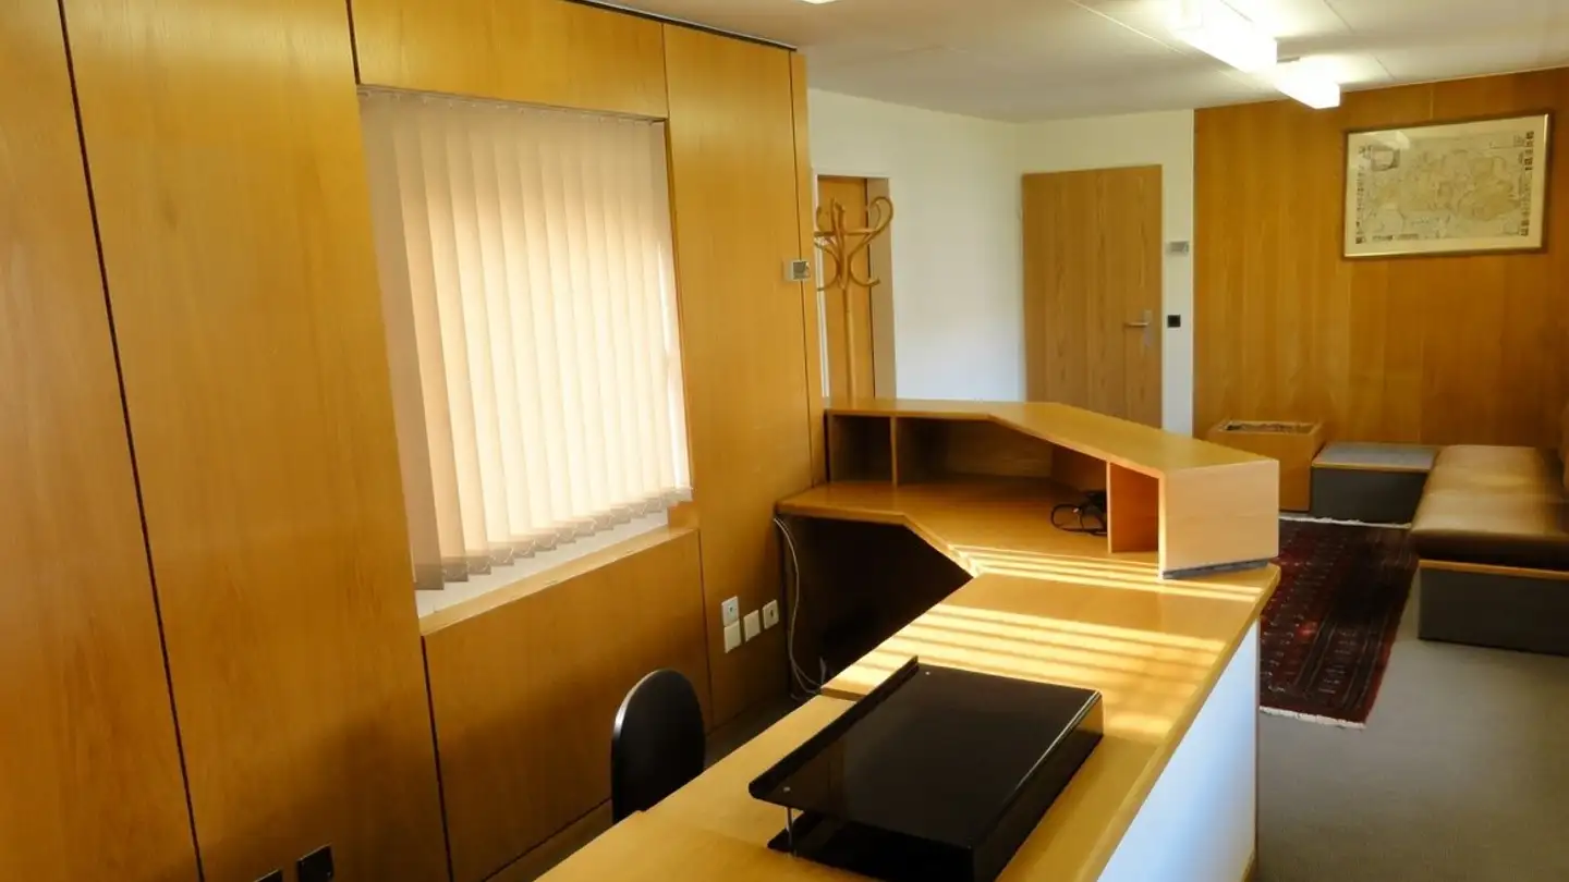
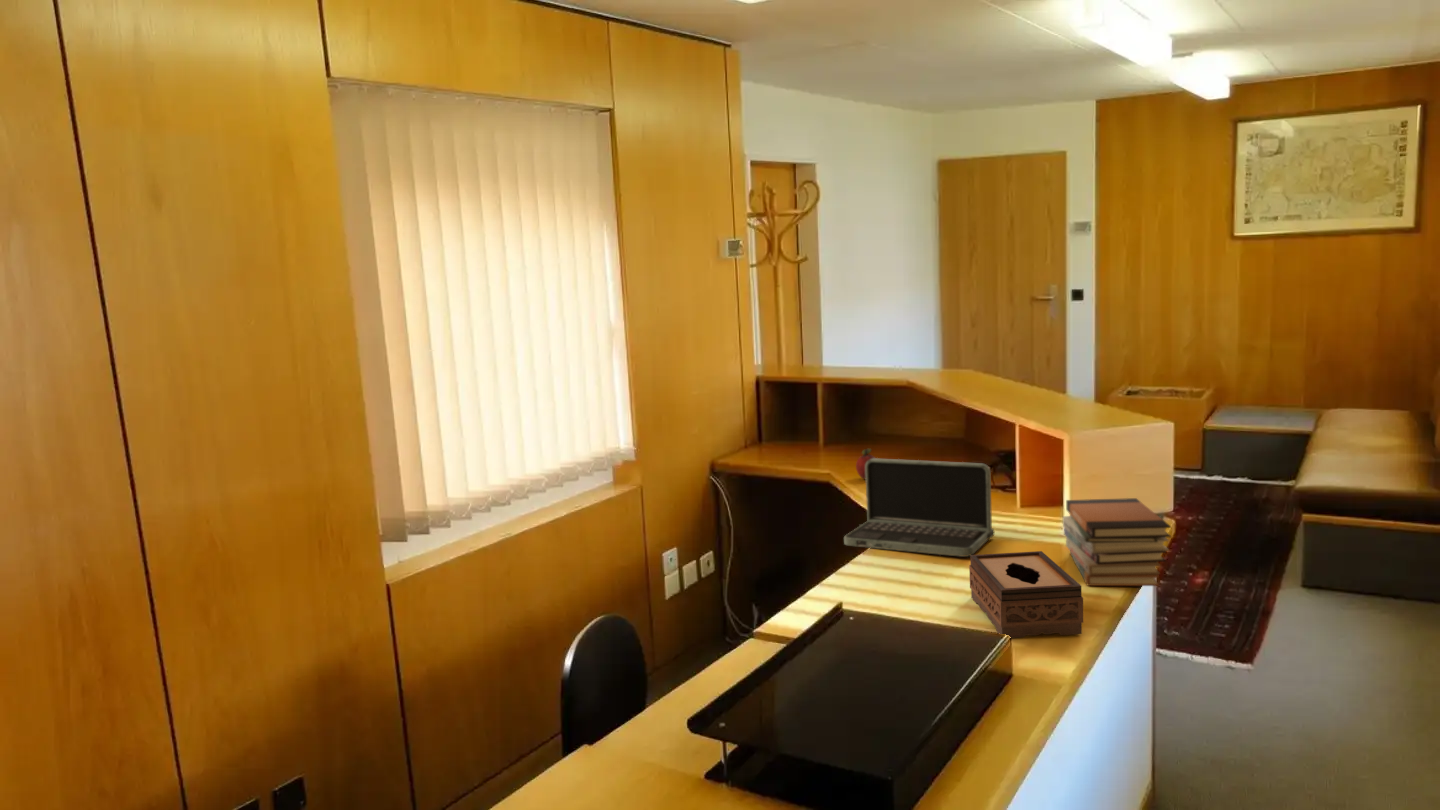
+ fruit (866, 462)
+ tissue box (1023, 592)
+ book stack (1113, 540)
+ laptop (914, 502)
